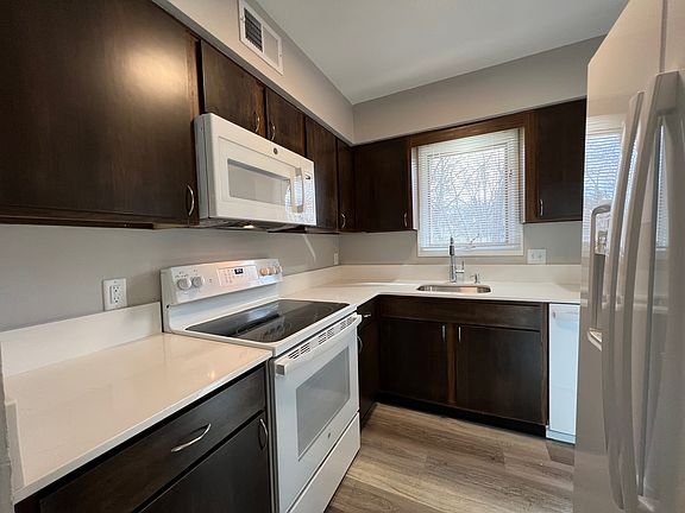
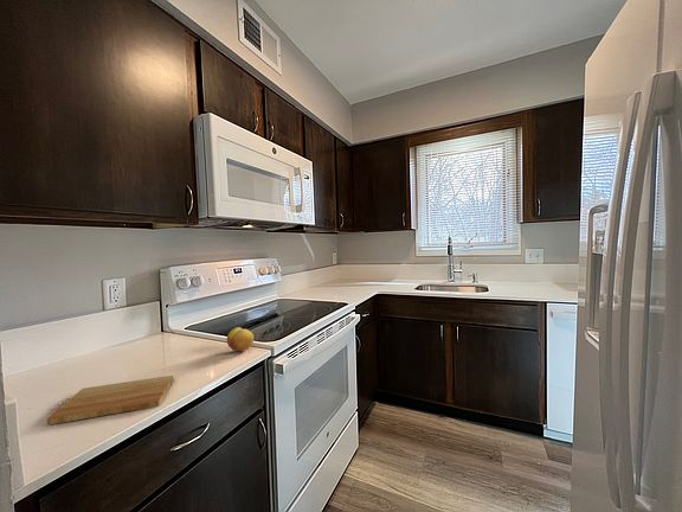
+ cutting board (118, 396)
+ fruit (240, 339)
